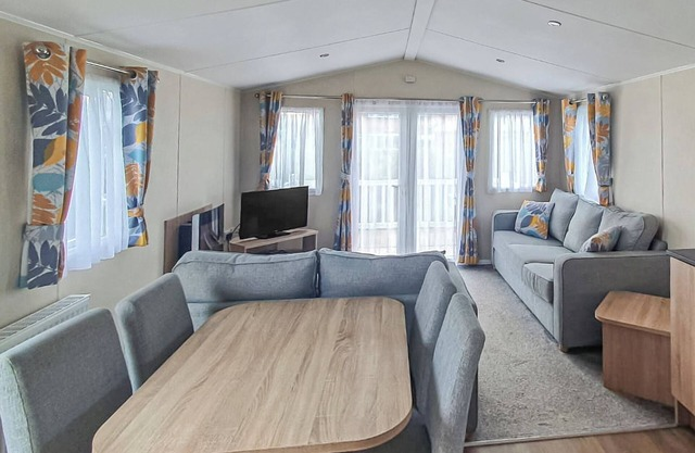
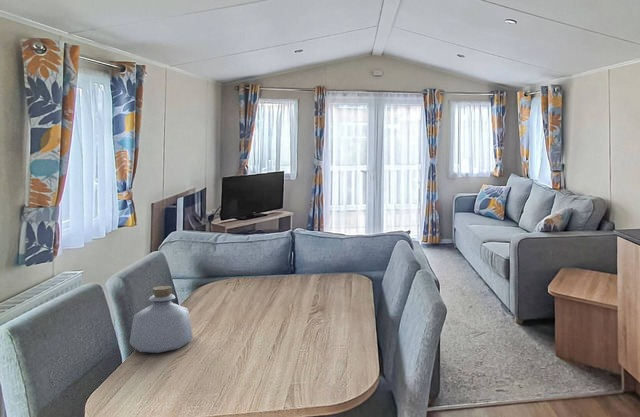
+ bottle (161, 315)
